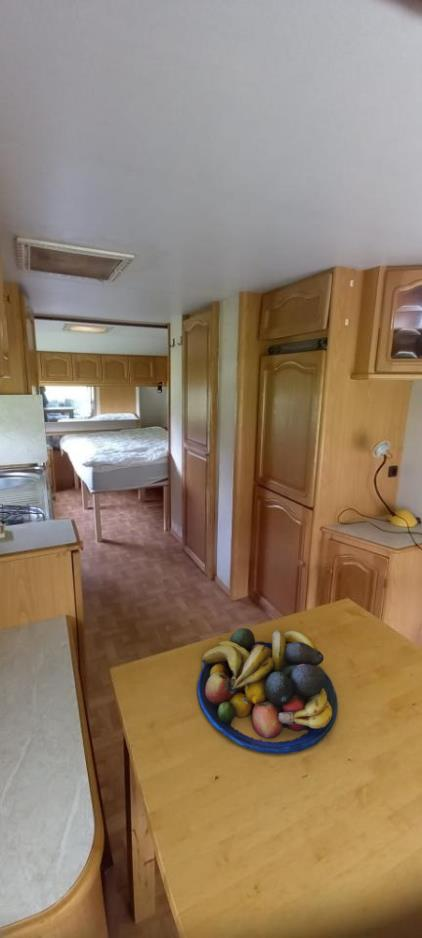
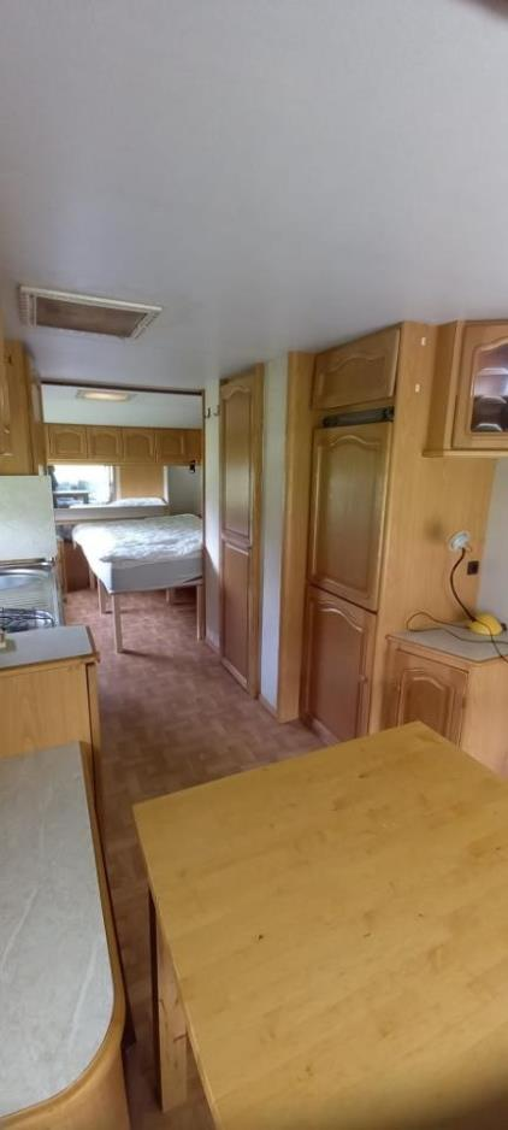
- fruit bowl (265, 668)
